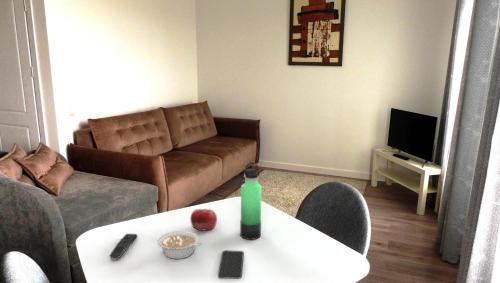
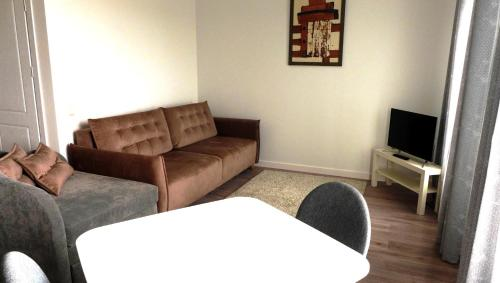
- legume (180, 244)
- fruit (203, 218)
- remote control (123, 245)
- thermos bottle (251, 199)
- smartphone (231, 263)
